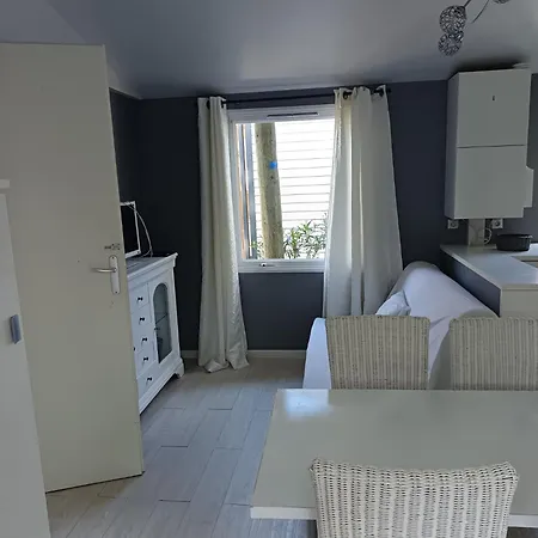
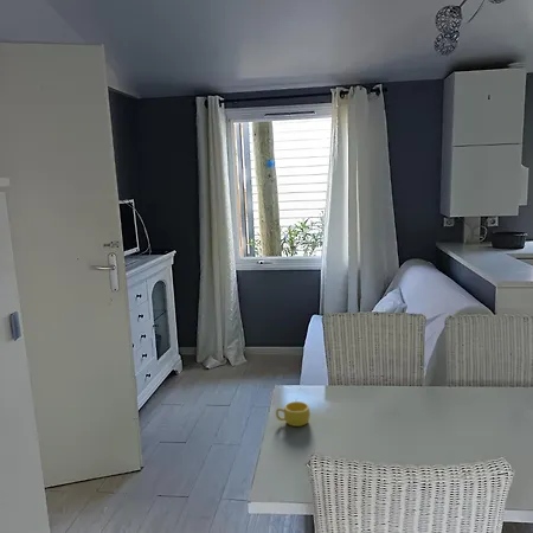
+ cup (293, 413)
